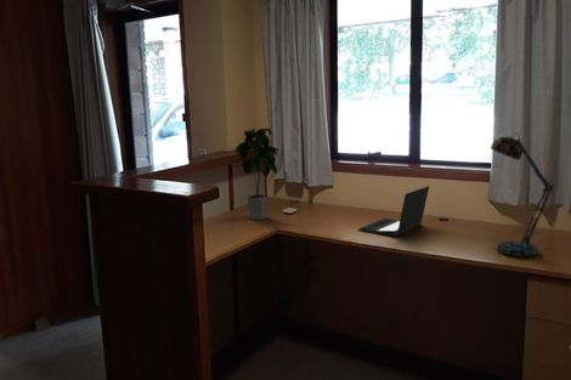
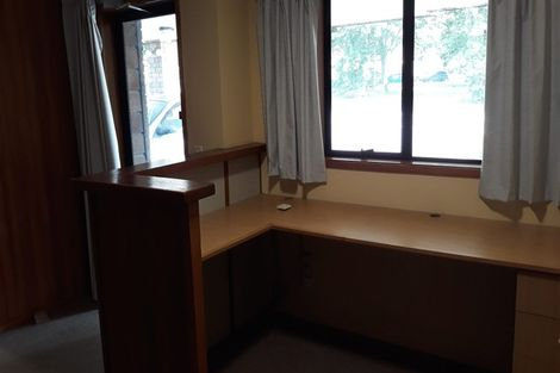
- desk lamp (538, 202)
- potted plant (258, 172)
- laptop (402, 208)
